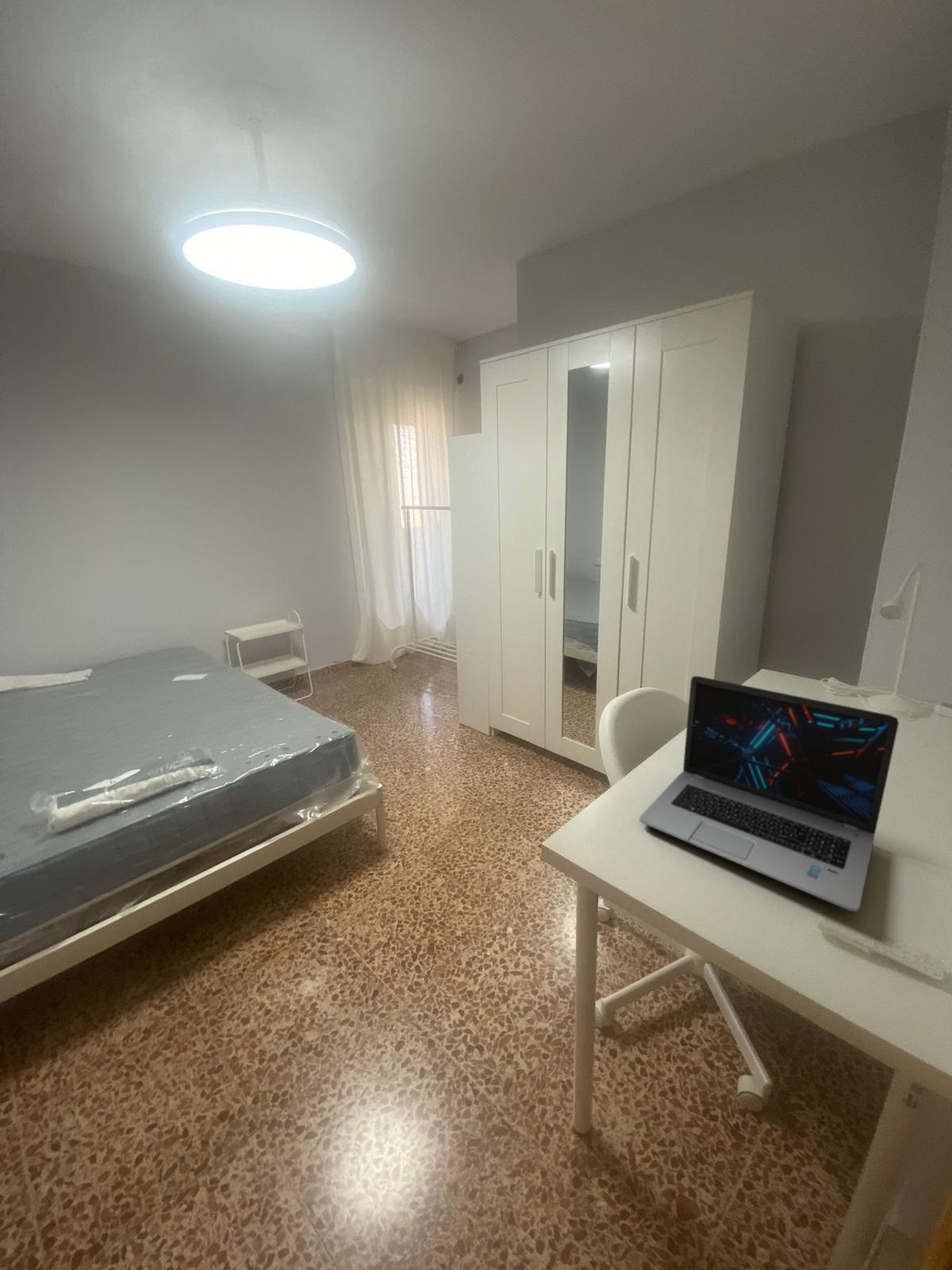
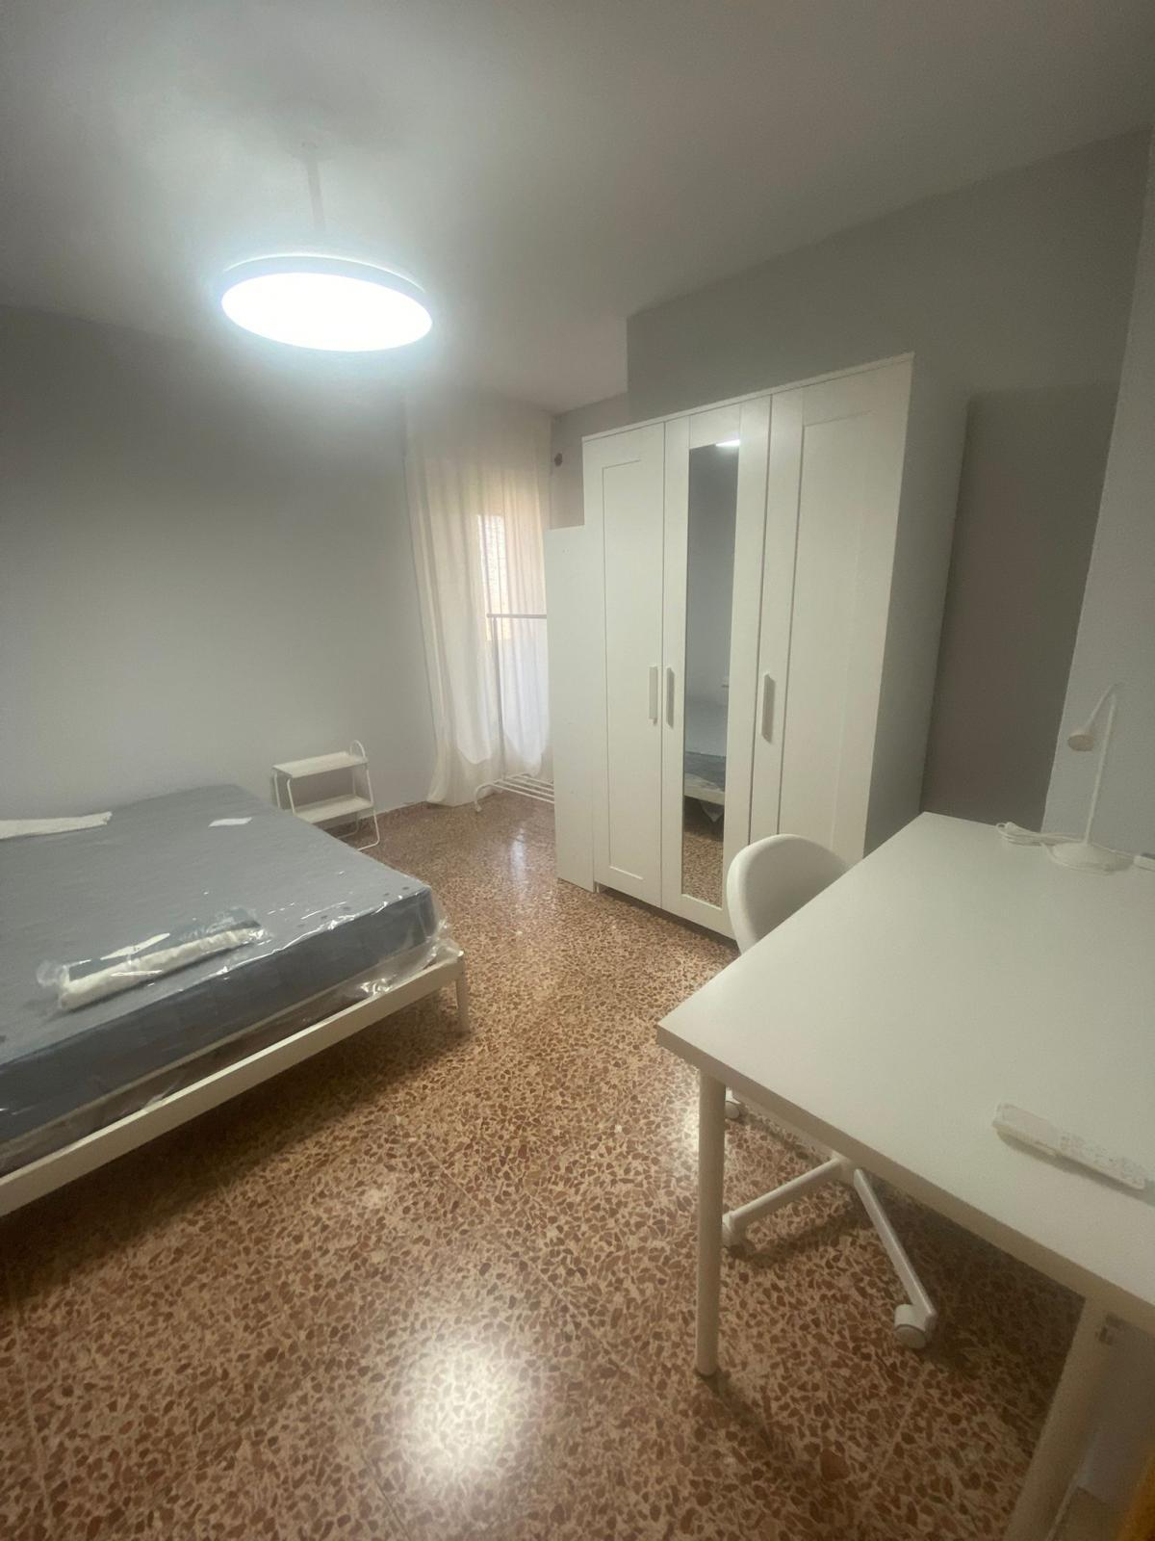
- laptop (759, 775)
